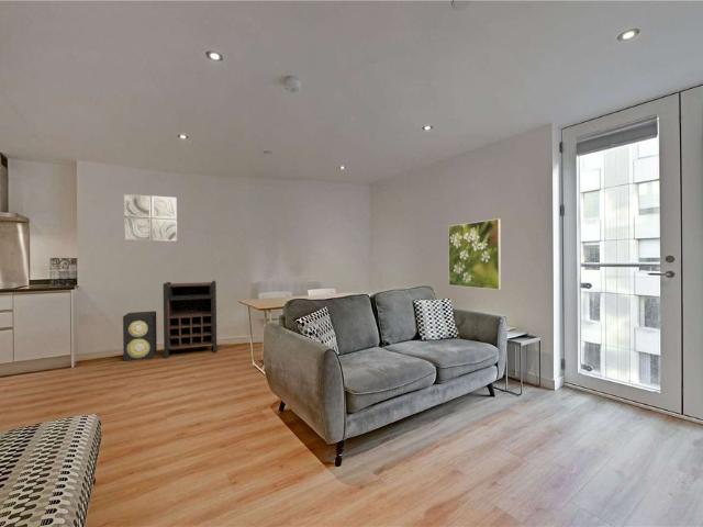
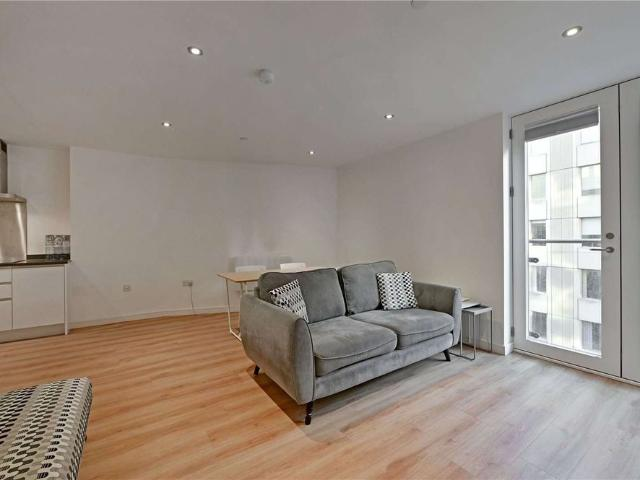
- shelving unit (191, 316)
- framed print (472, 255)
- wall art (152, 217)
- speaker (140, 335)
